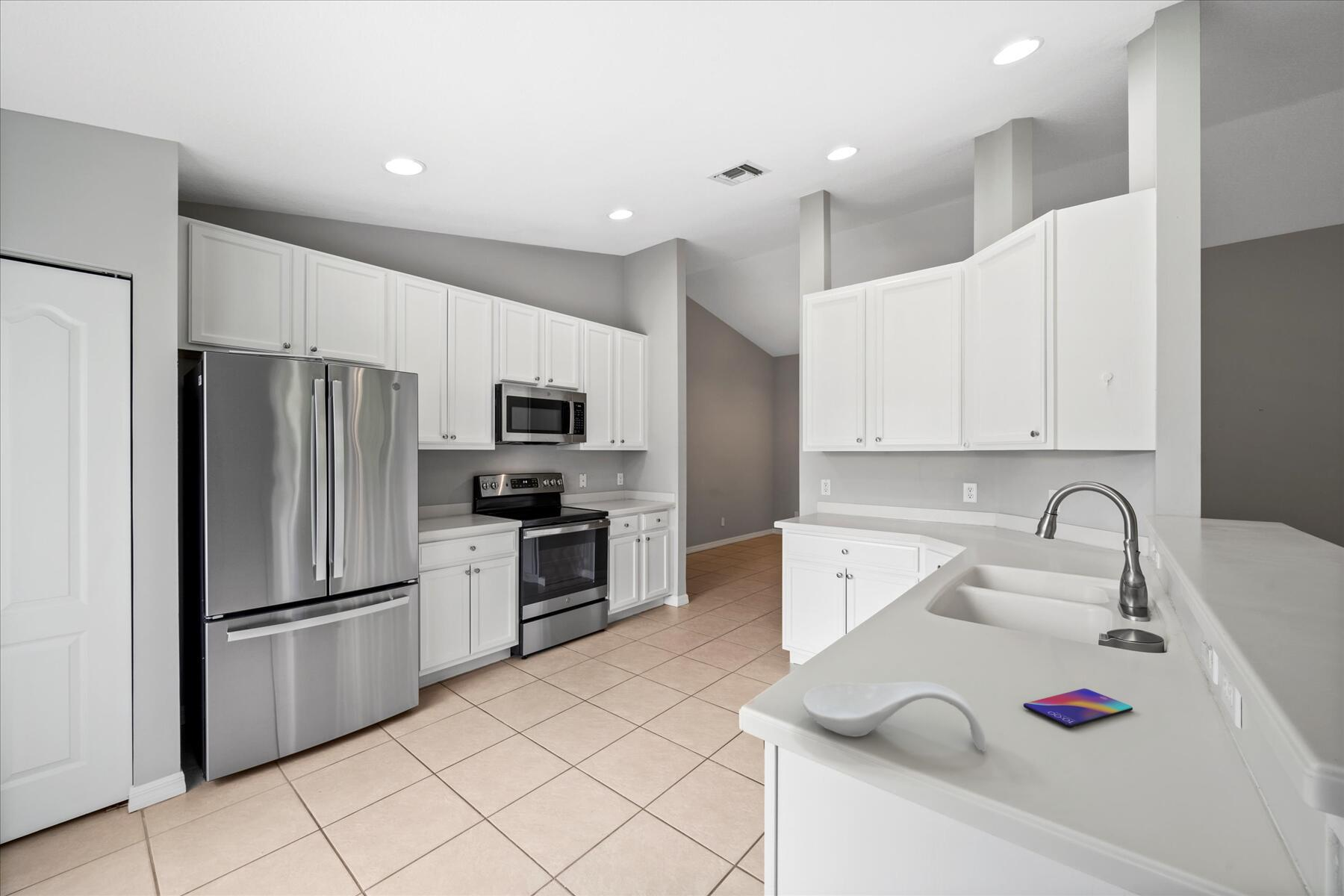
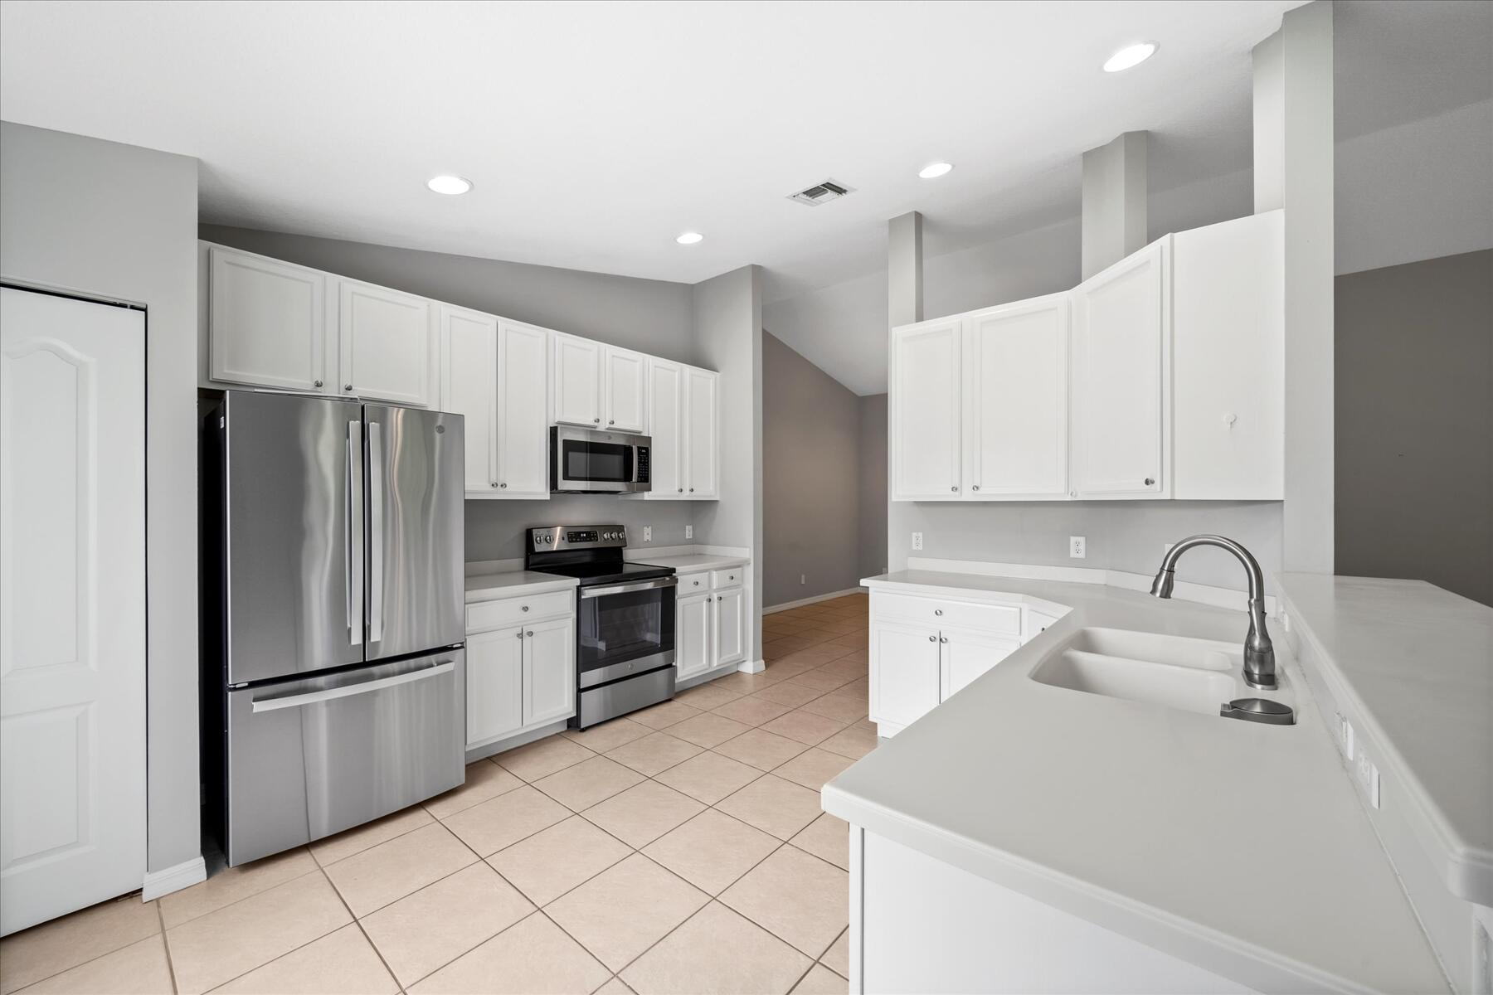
- smartphone (1077, 706)
- spoon rest (889, 706)
